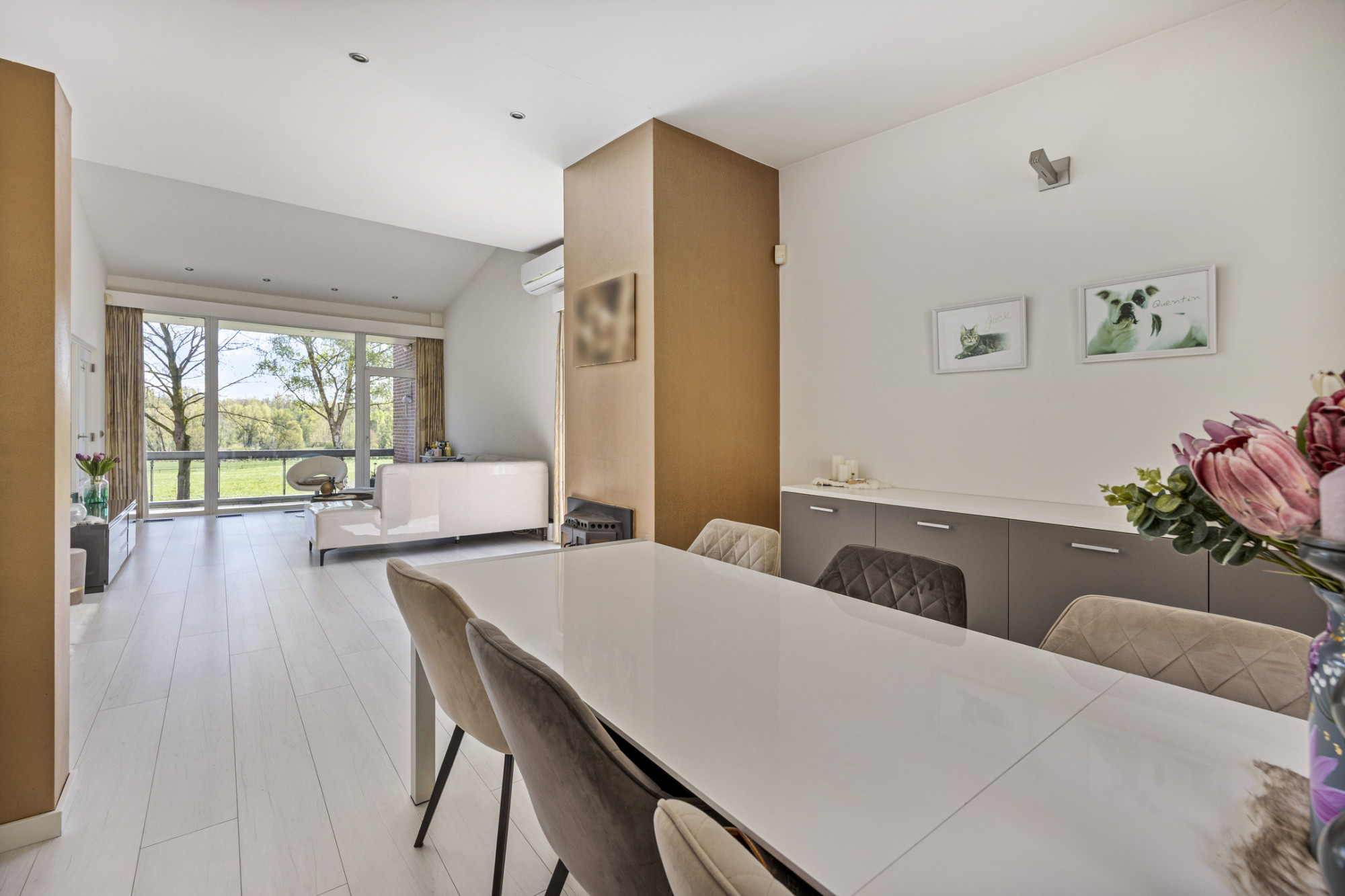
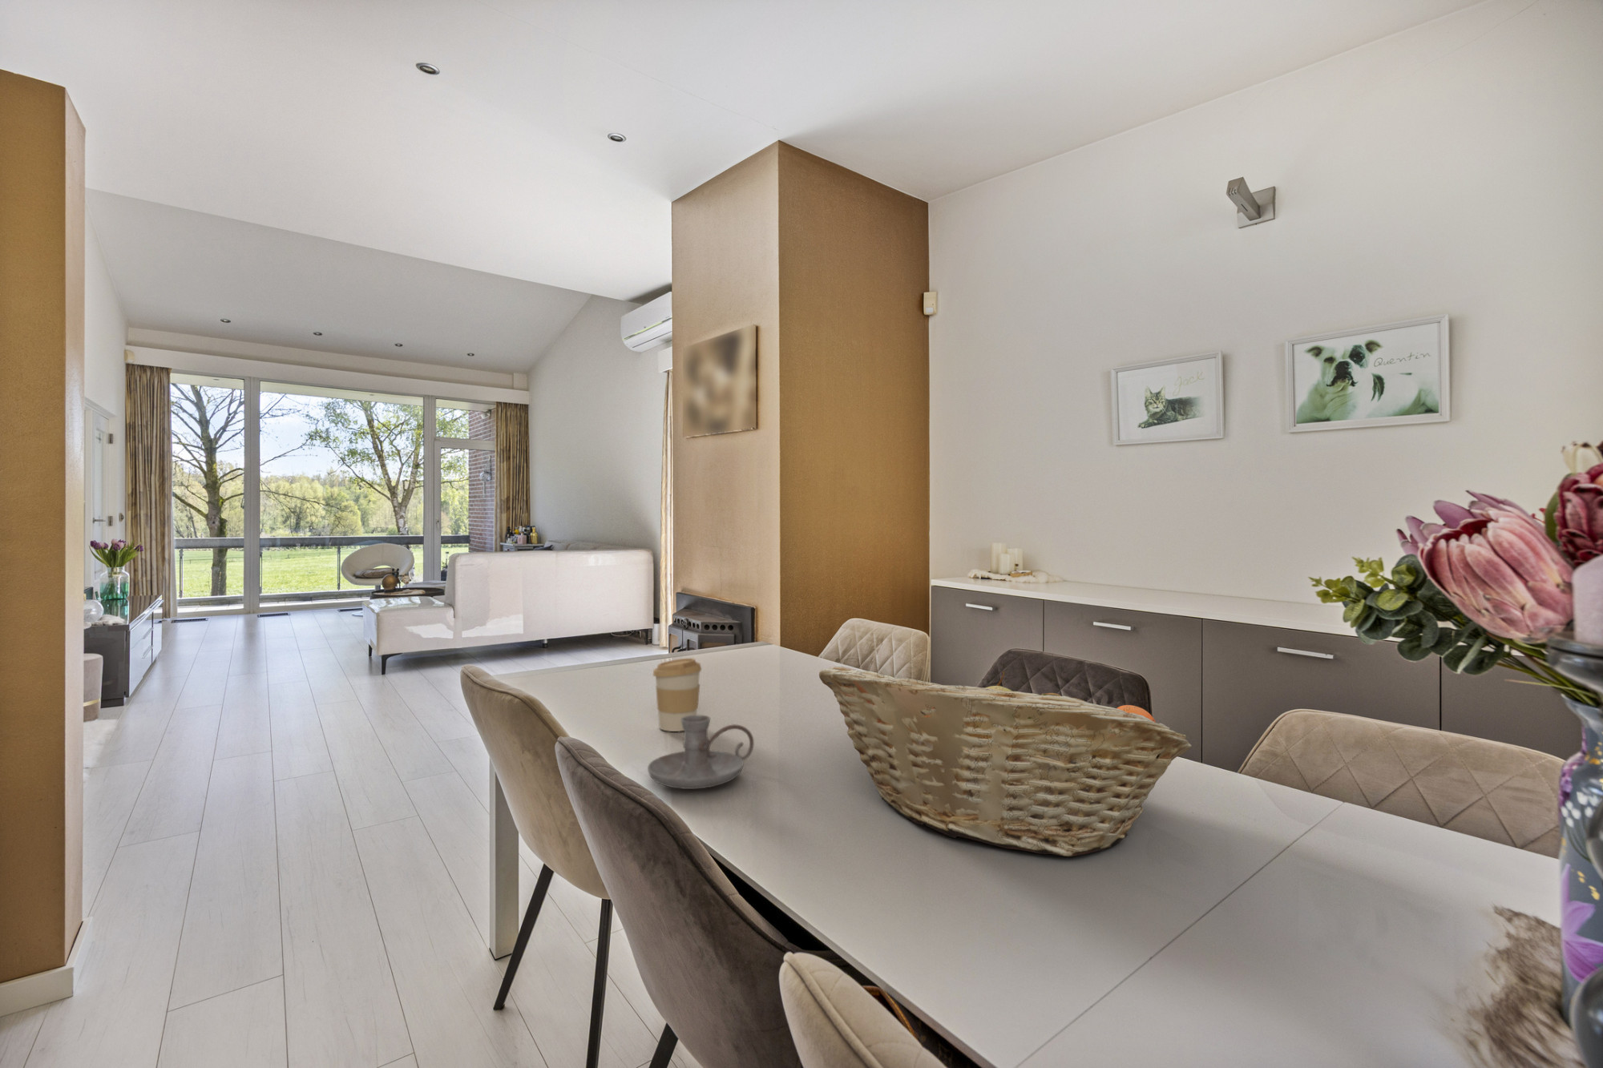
+ fruit basket (987, 734)
+ coffee cup (677, 693)
+ candle holder (706, 747)
